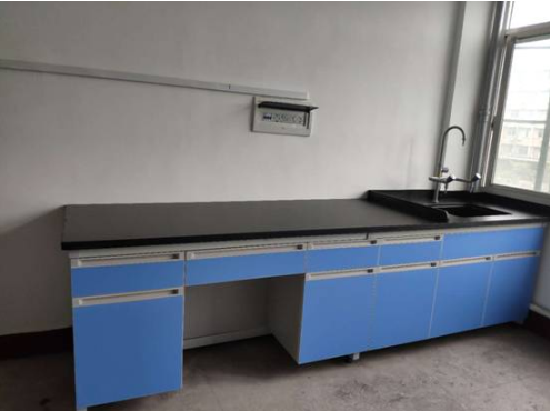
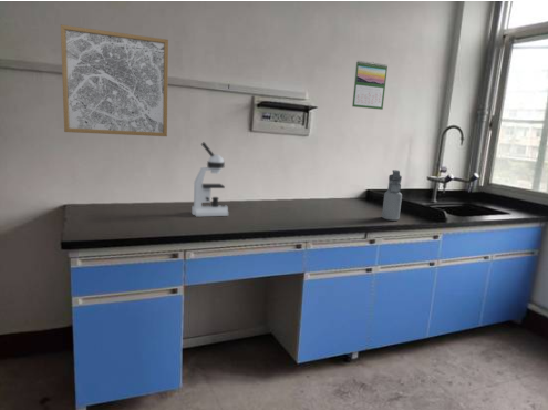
+ calendar (370, 84)
+ water bottle (393, 194)
+ wall art (117, 84)
+ microscope (210, 184)
